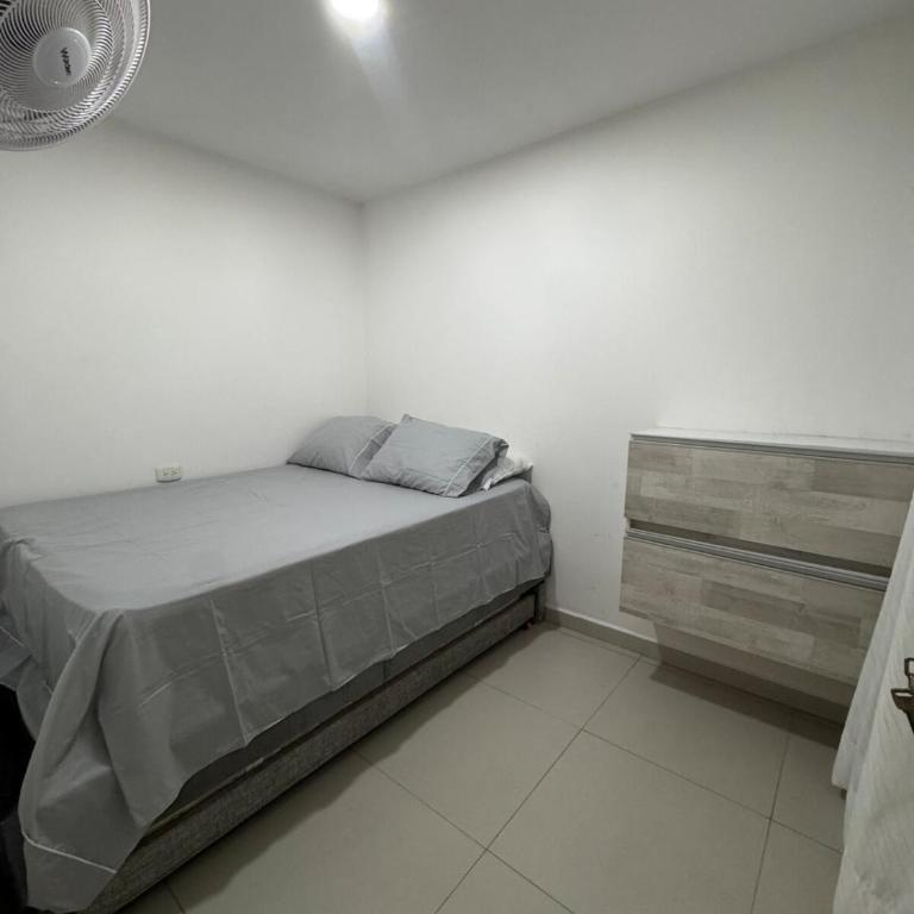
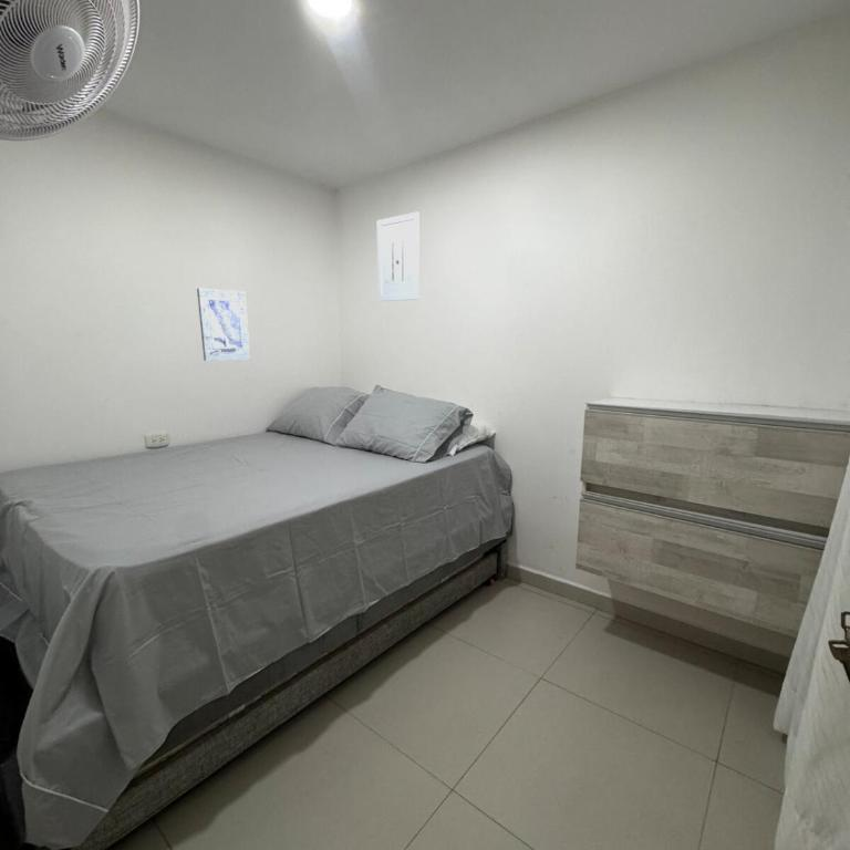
+ wall art (397, 259)
+ wall art (225, 325)
